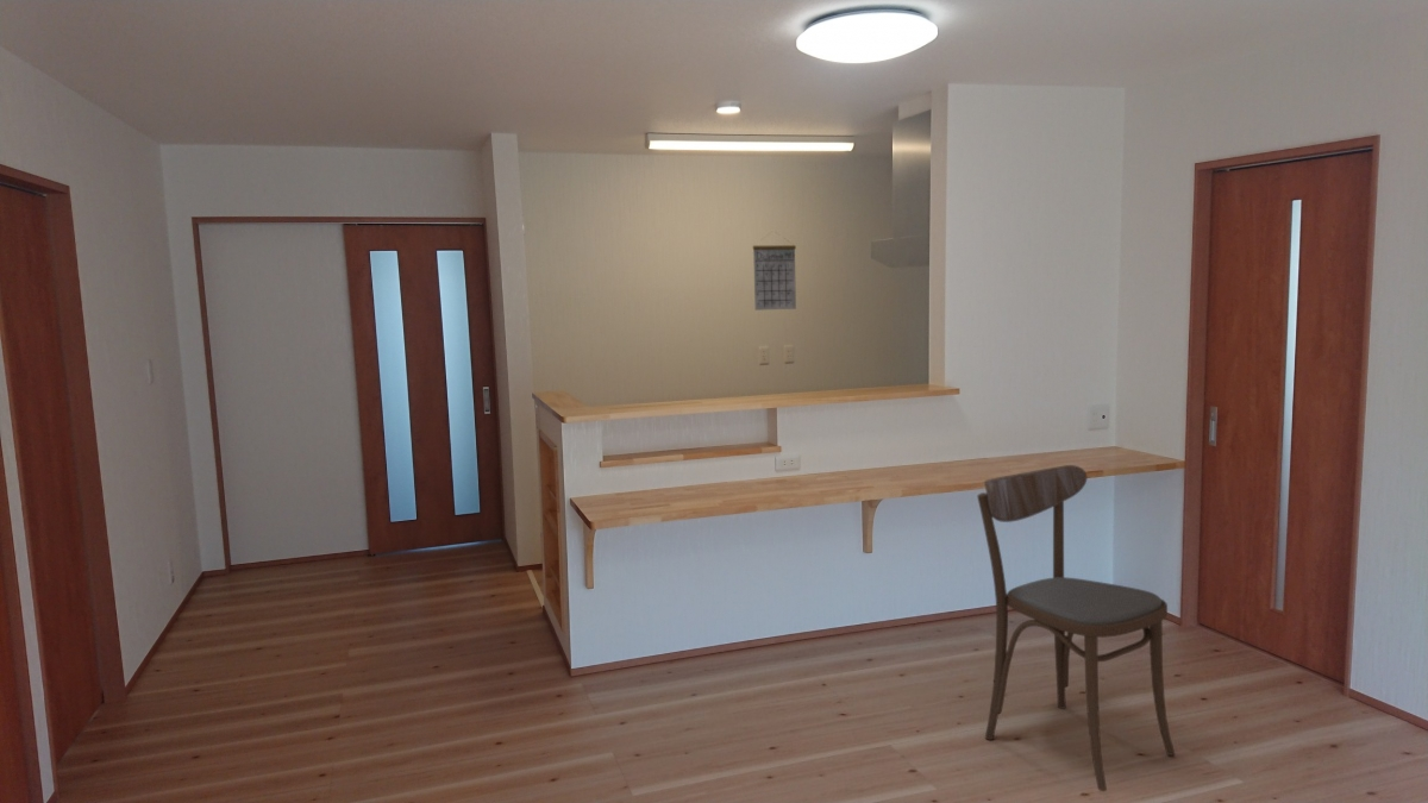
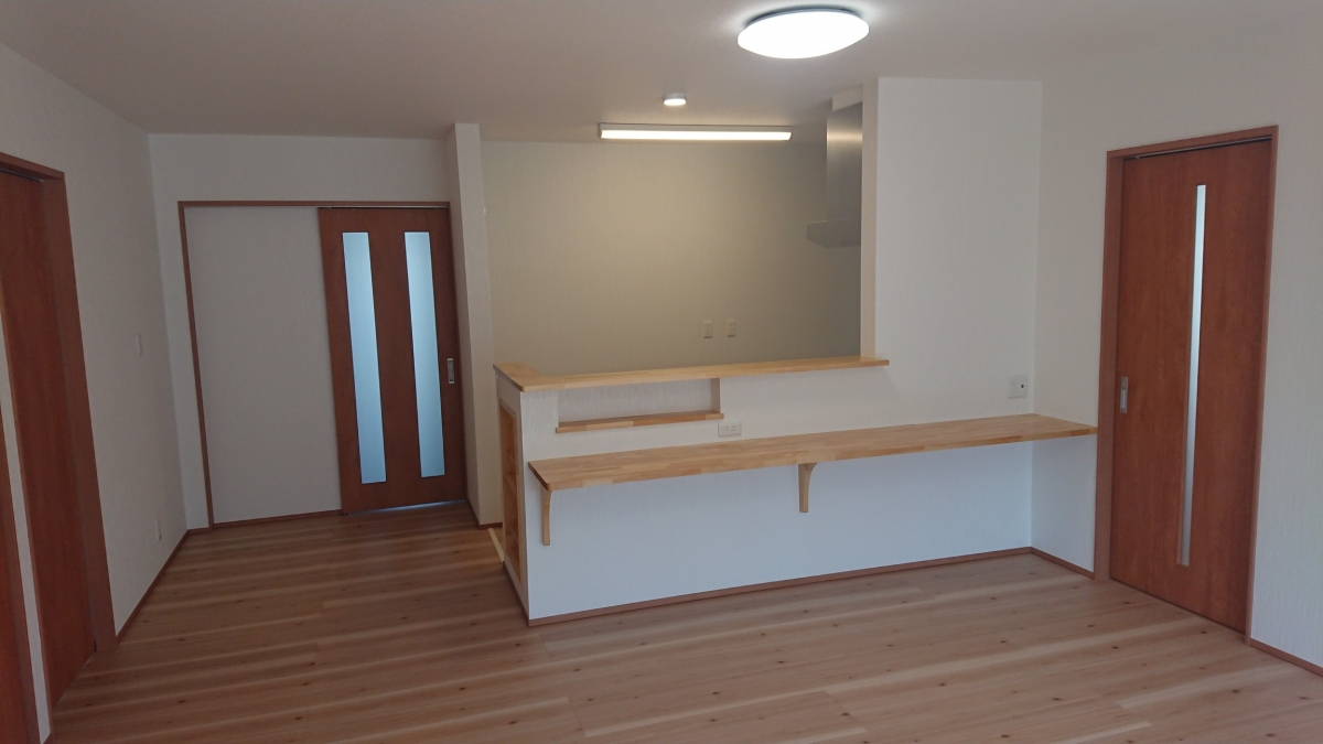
- calendar (775, 270)
- dining chair (1070, 611)
